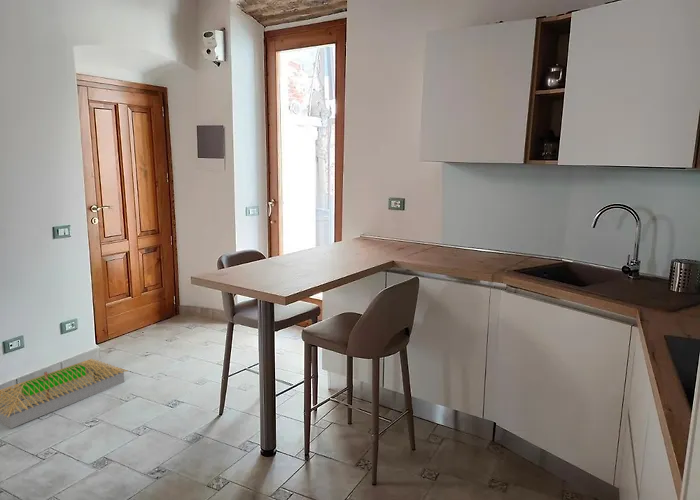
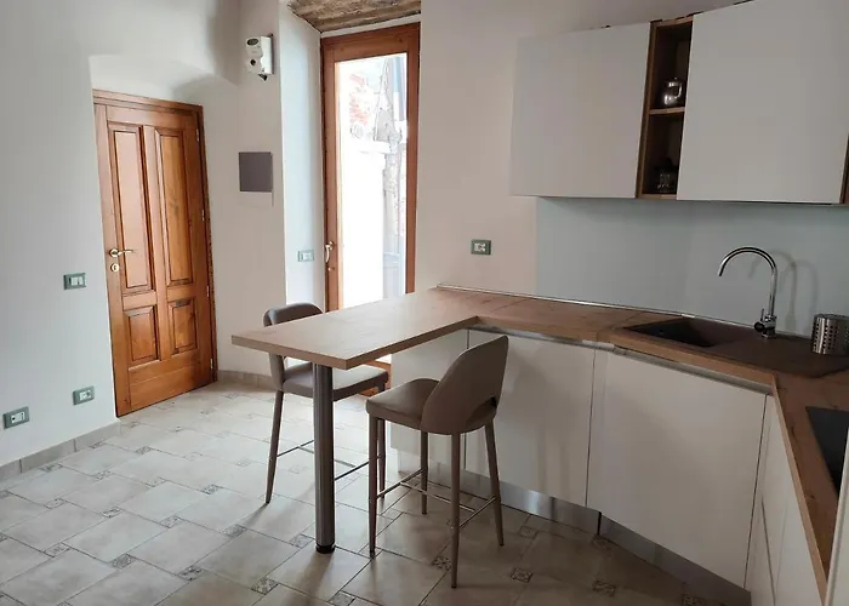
- architectural model (55, 383)
